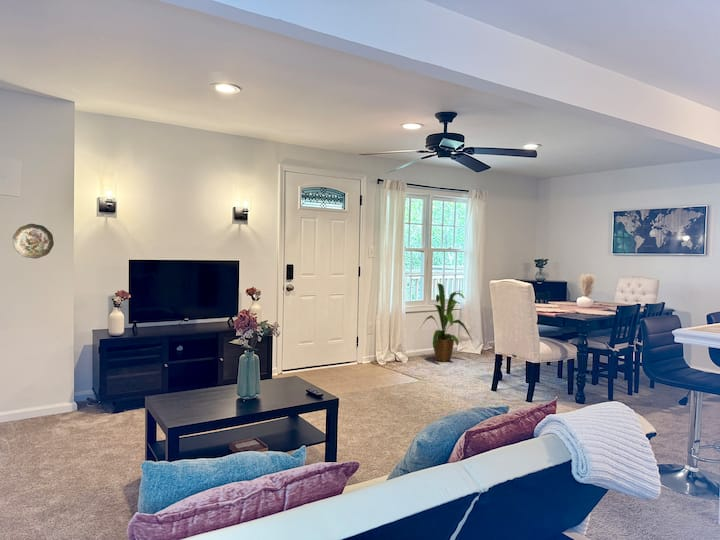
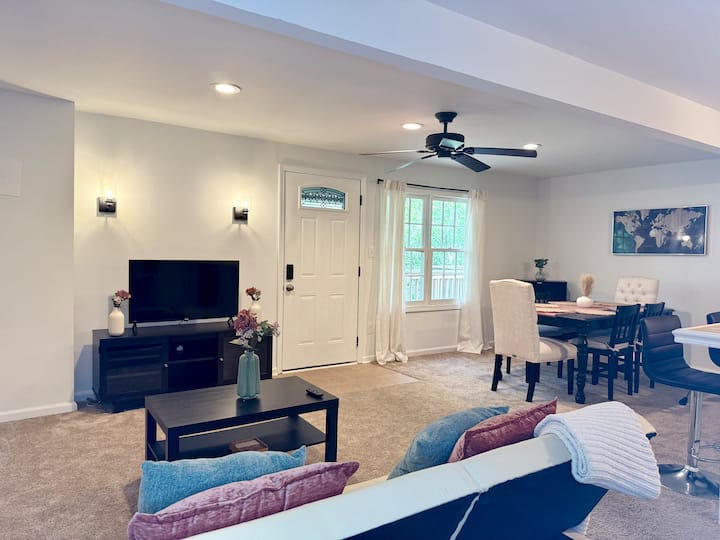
- house plant (449, 321)
- decorative plate (33, 241)
